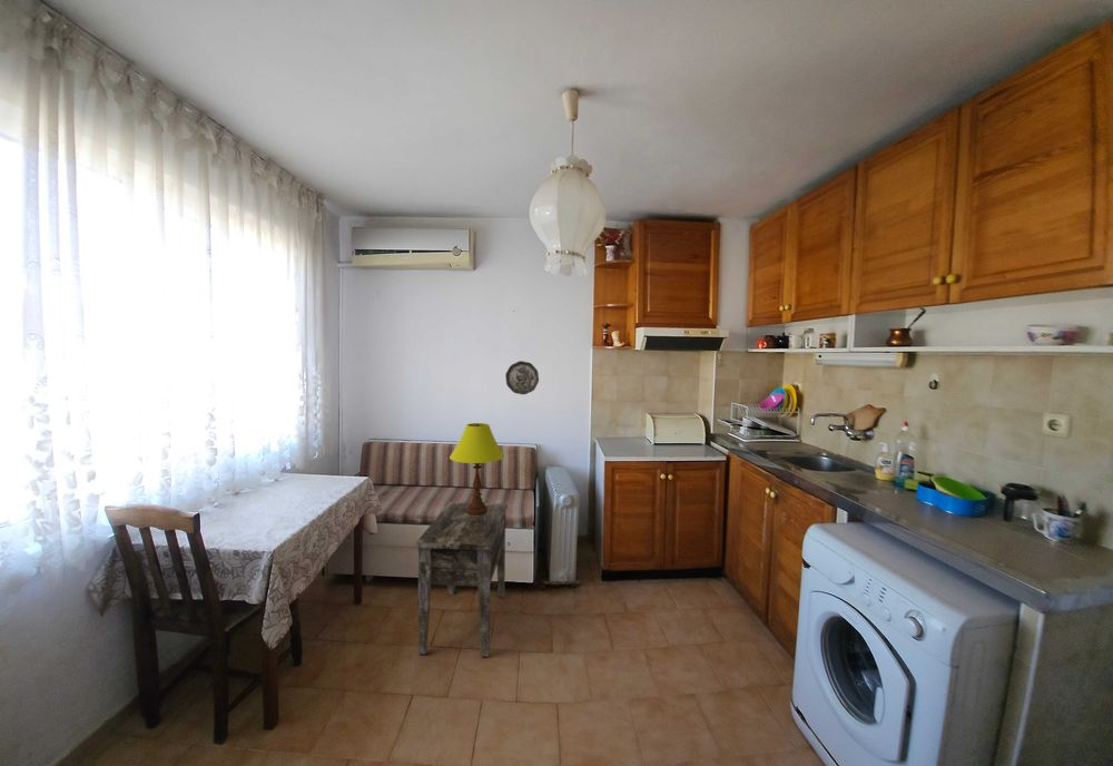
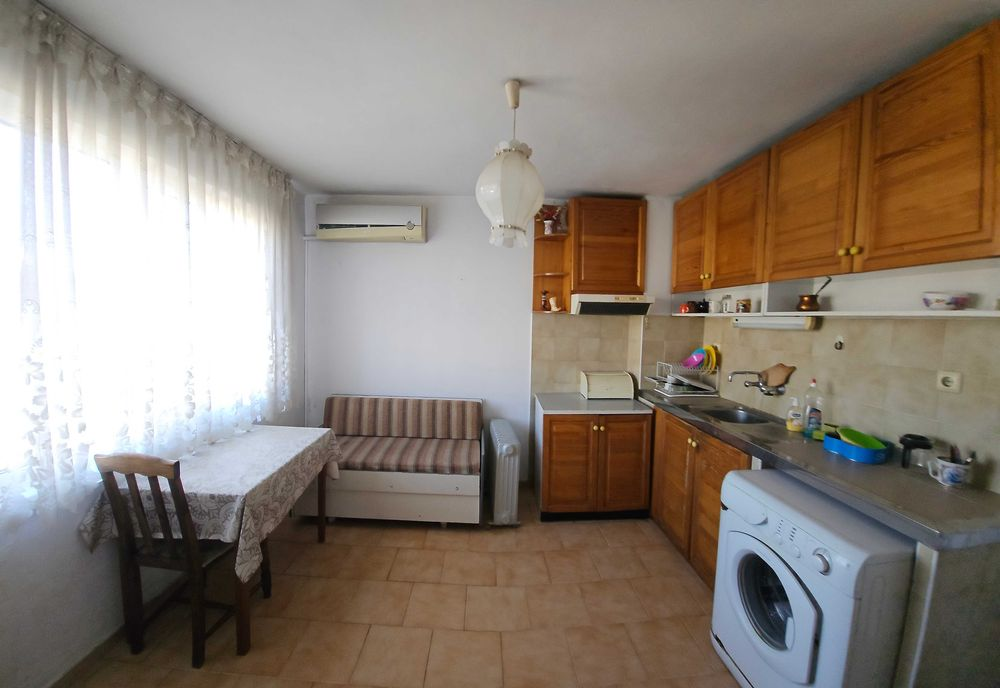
- table lamp (476, 468)
- decorative plate (522, 377)
- side table (466, 570)
